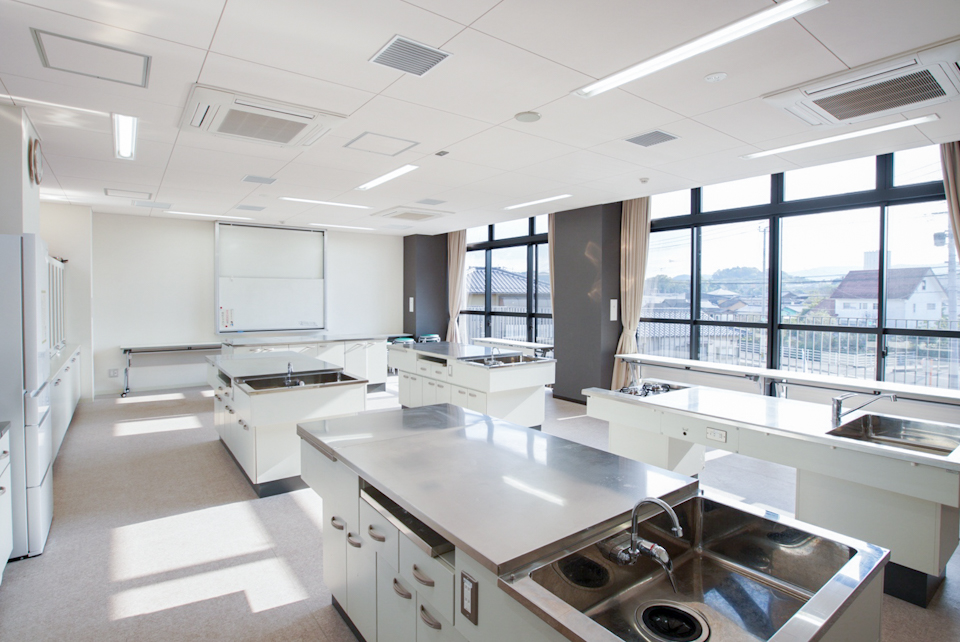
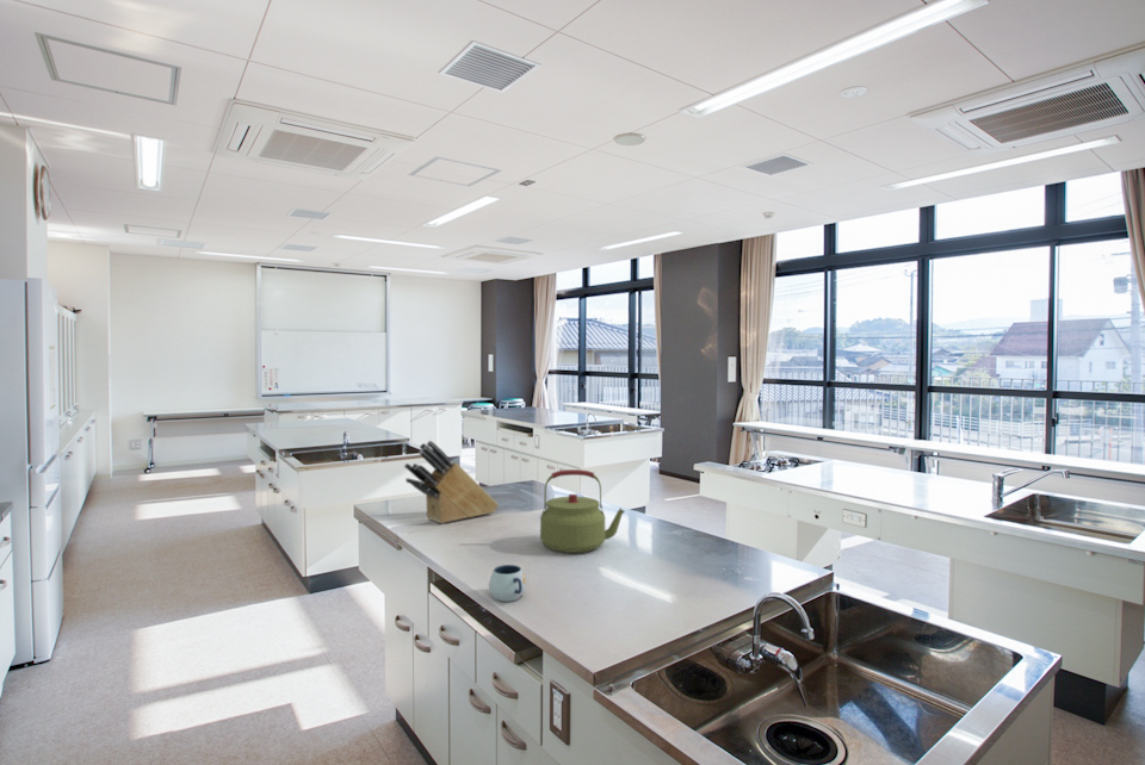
+ mug (509, 584)
+ kettle (582, 506)
+ knife block (452, 478)
